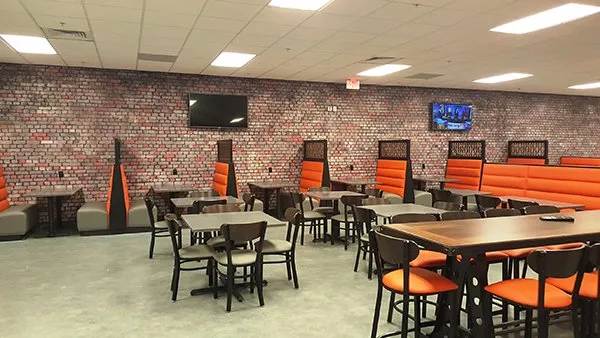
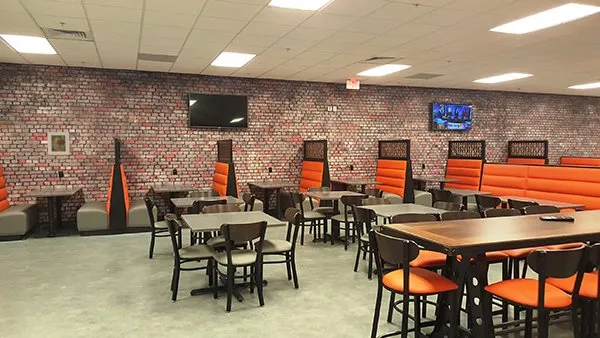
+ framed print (58, 143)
